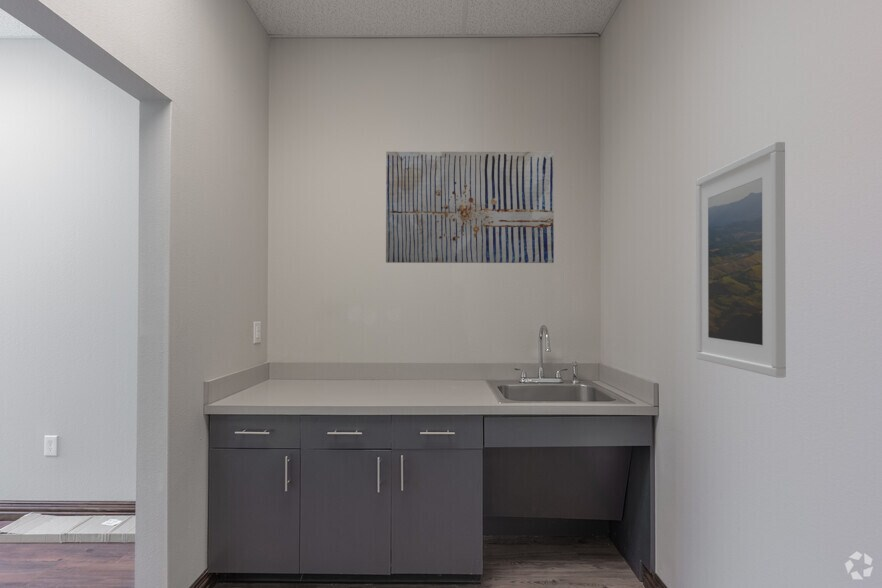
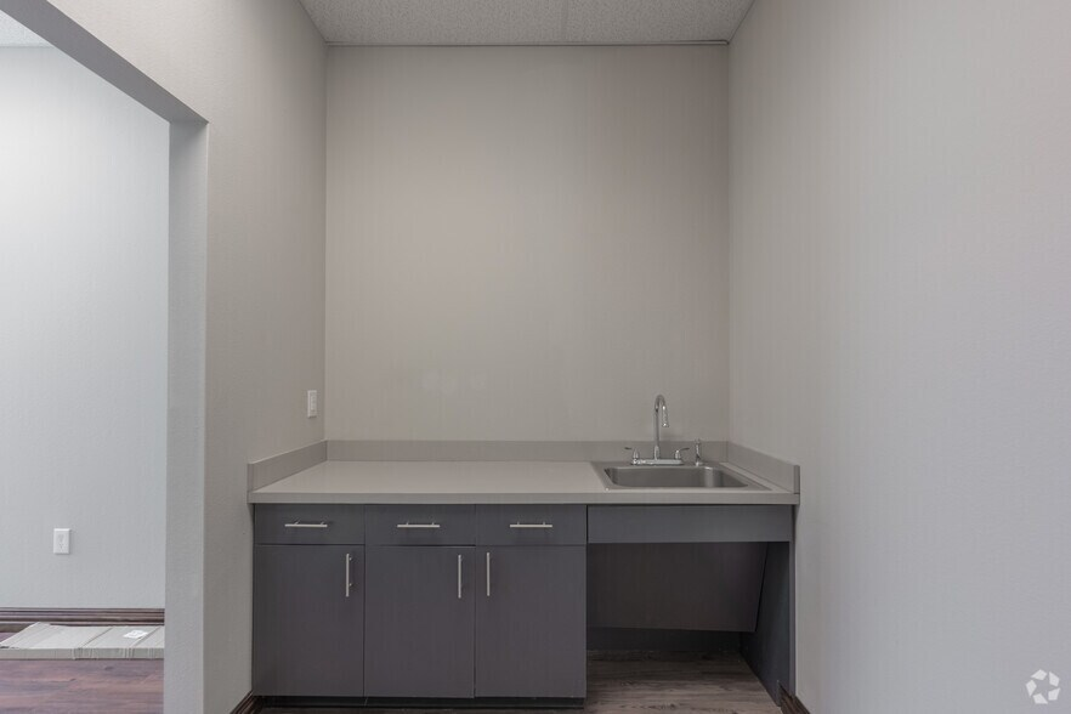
- wall art (469, 207)
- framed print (734, 264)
